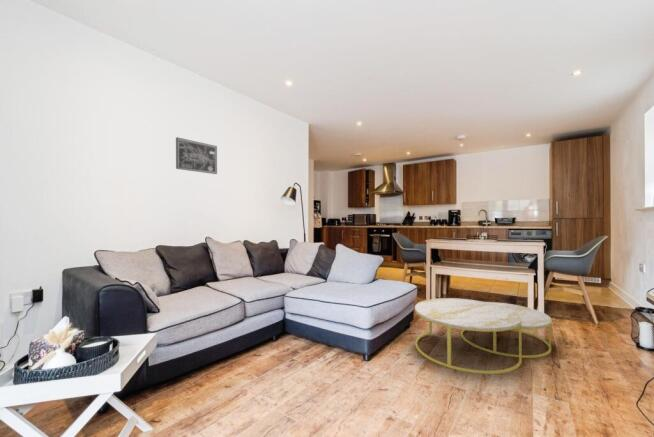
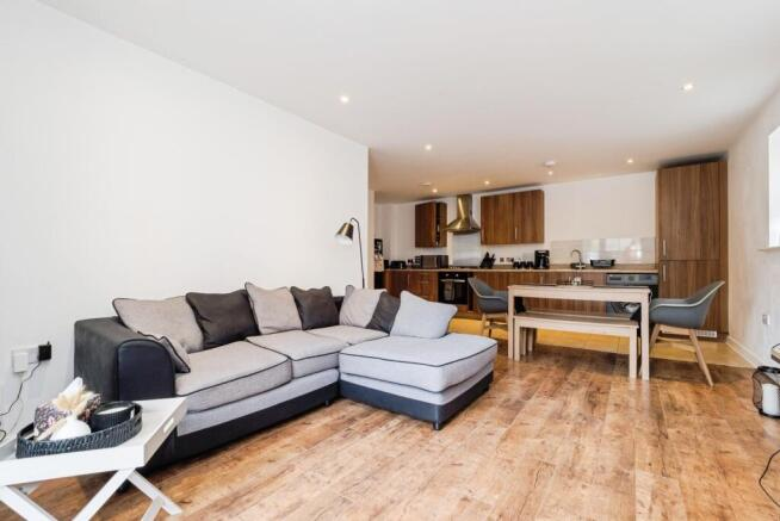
- coffee table (483, 326)
- wall art (197, 156)
